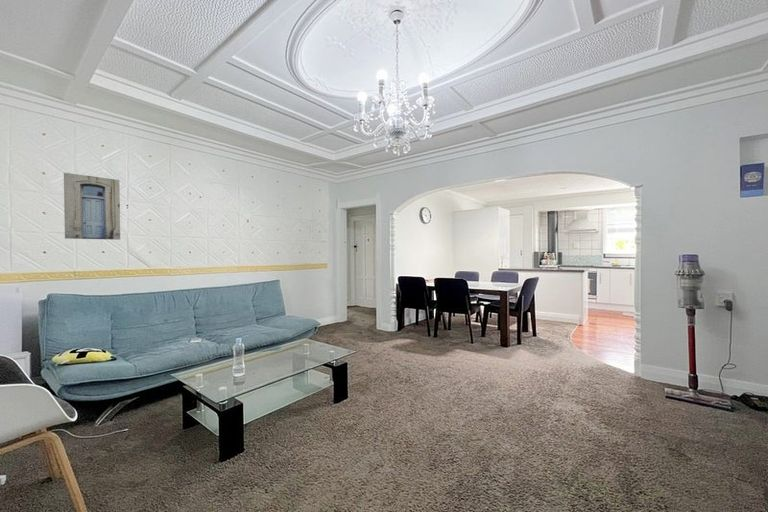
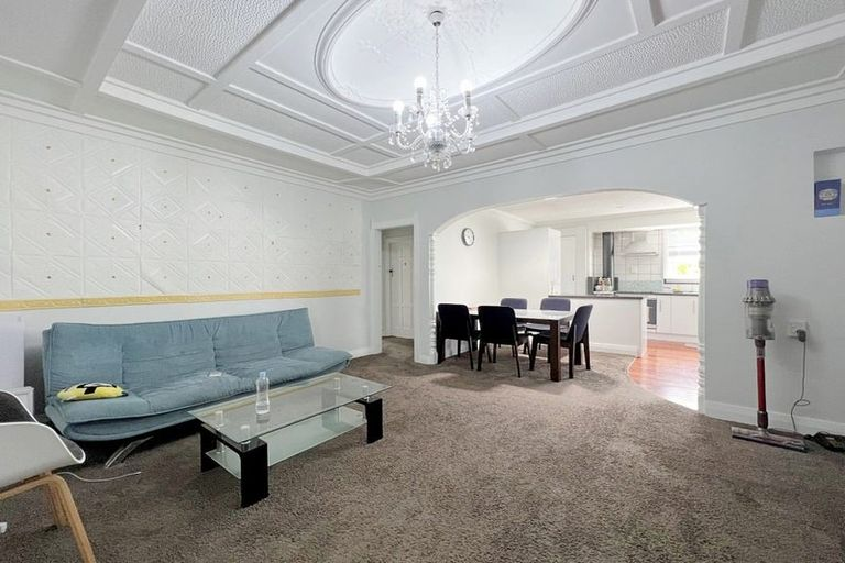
- wall art (93, 207)
